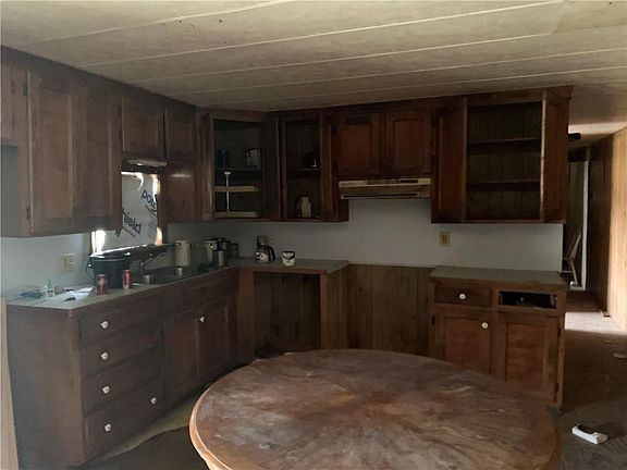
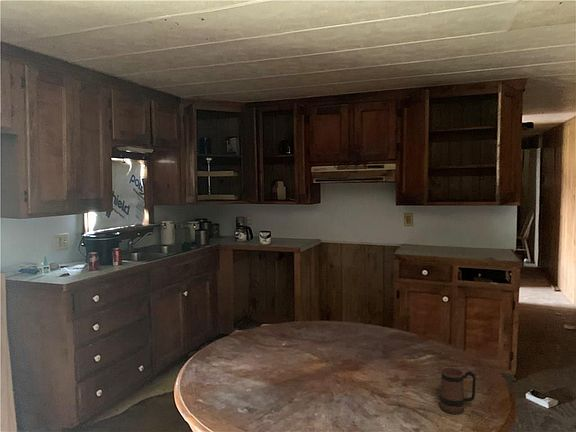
+ mug (457, 390)
